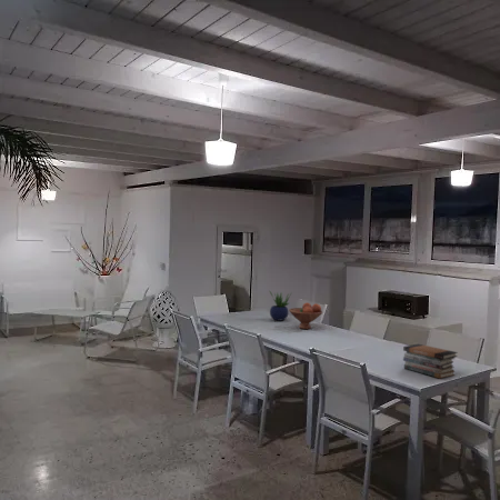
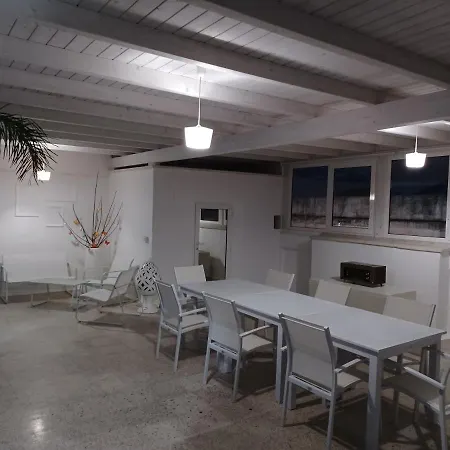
- potted plant (281, 304)
- fruit bowl (306, 316)
- book stack (429, 360)
